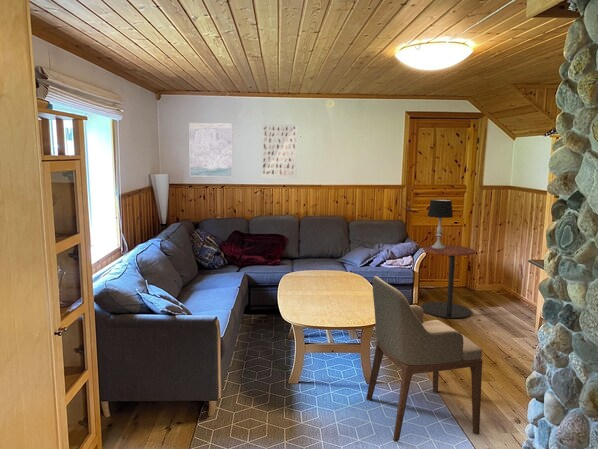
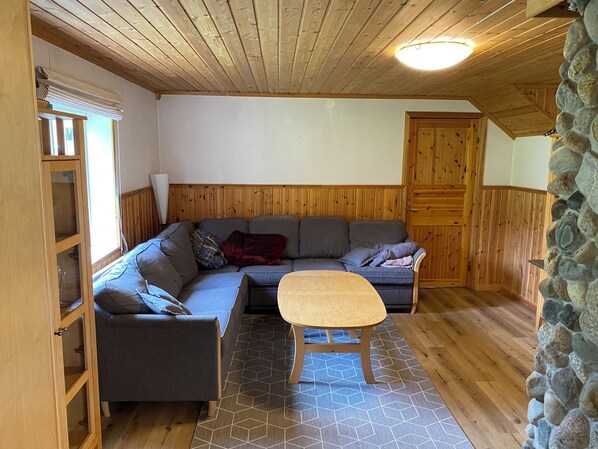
- side table (448, 280)
- wall art (279, 151)
- armchair (422, 348)
- table lamp (439, 223)
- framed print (211, 150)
